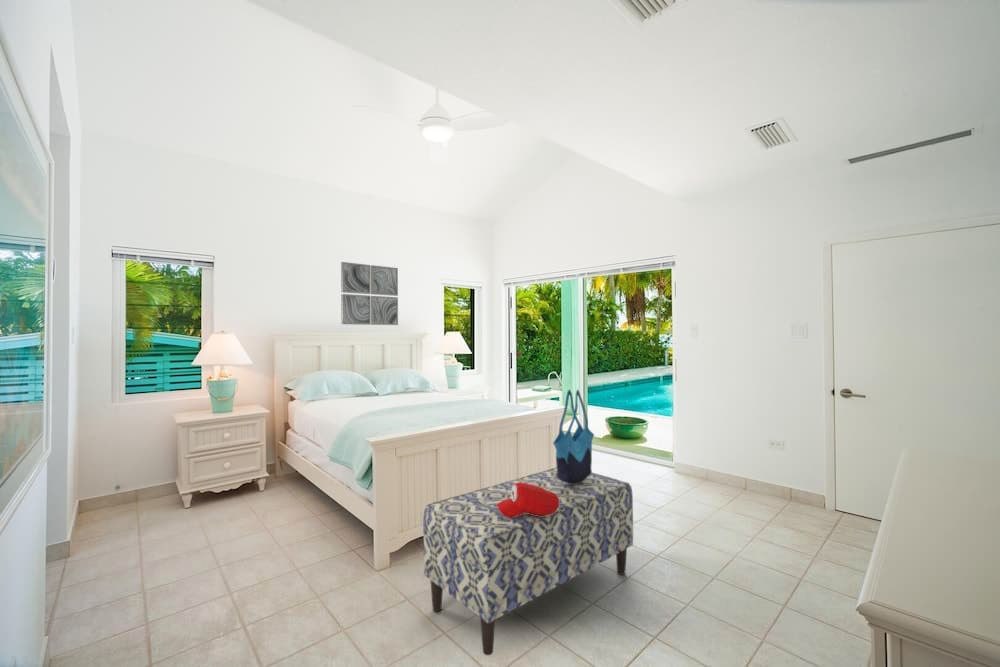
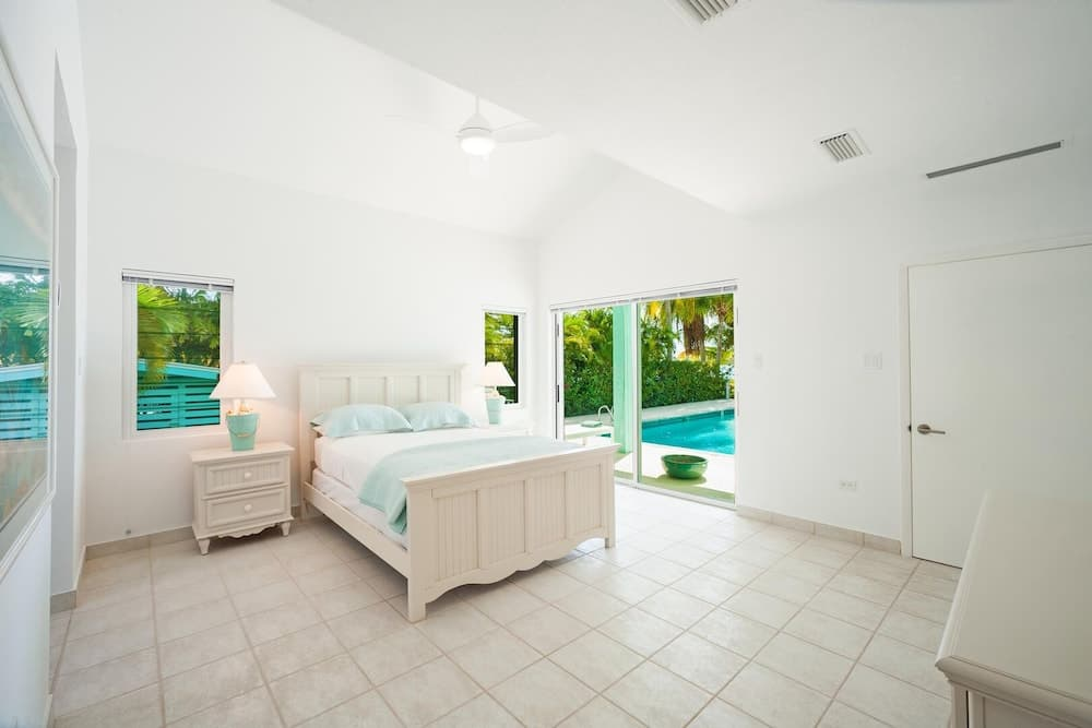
- wall art (370, 293)
- bench (535, 541)
- hat (527, 498)
- tote bag (573, 435)
